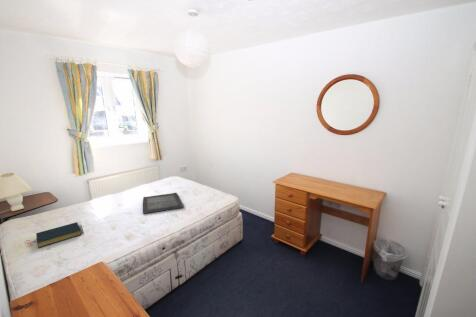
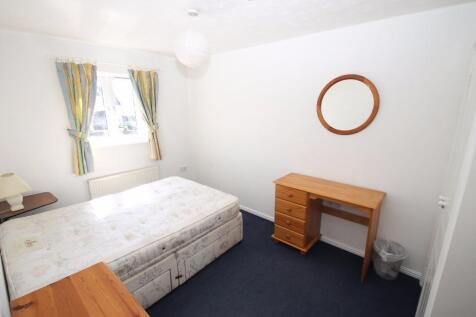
- serving tray (162, 201)
- hardback book (59, 233)
